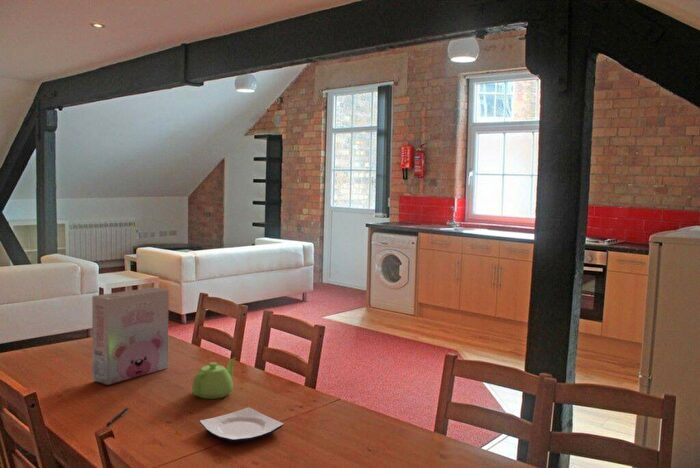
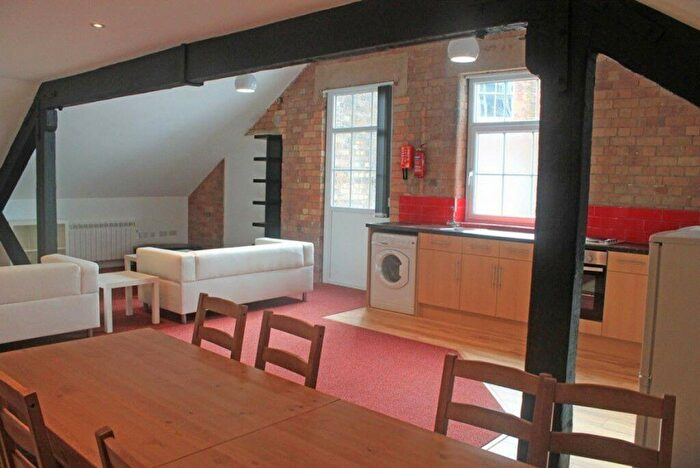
- teapot (214, 377)
- cereal box (131, 333)
- plate (241, 426)
- pen (117, 416)
